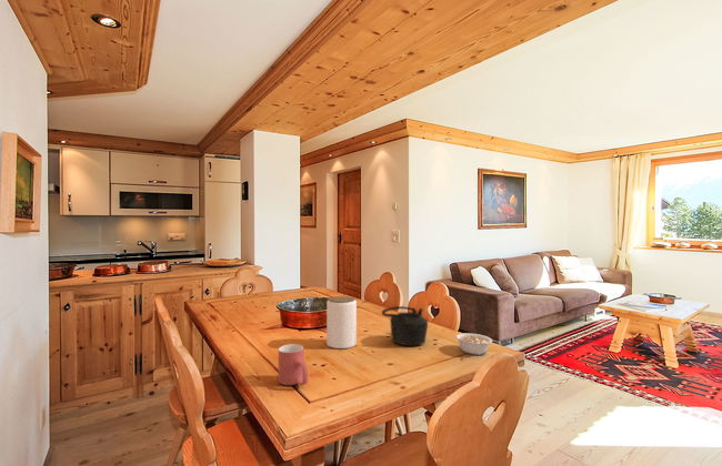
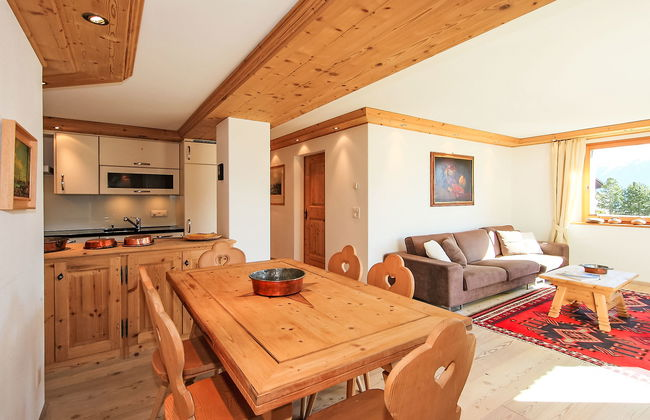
- mug (294, 366)
- legume (474, 343)
- jar (341, 321)
- teapot (408, 324)
